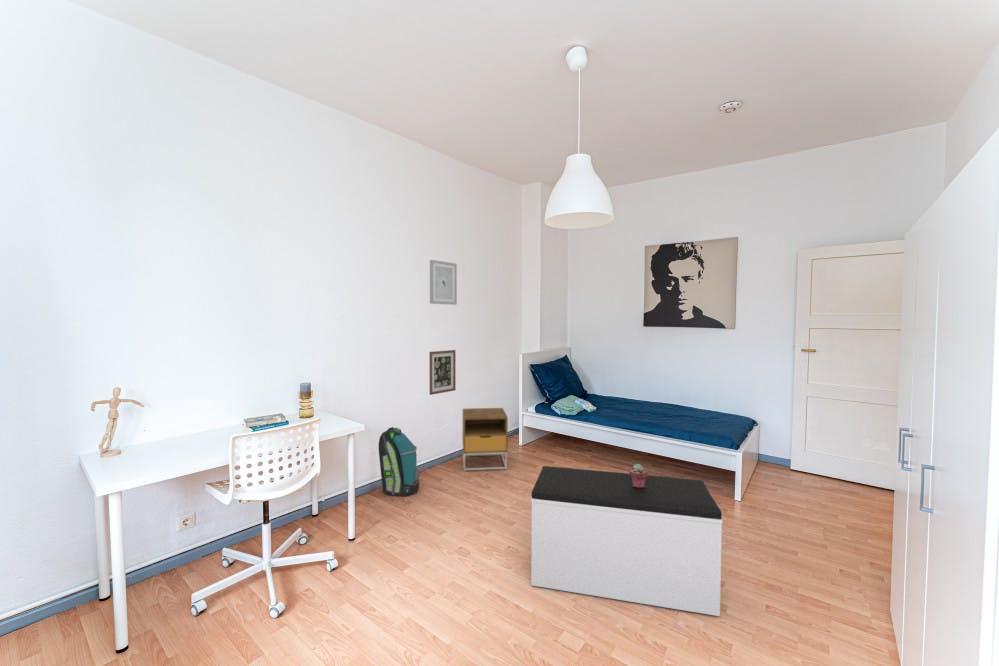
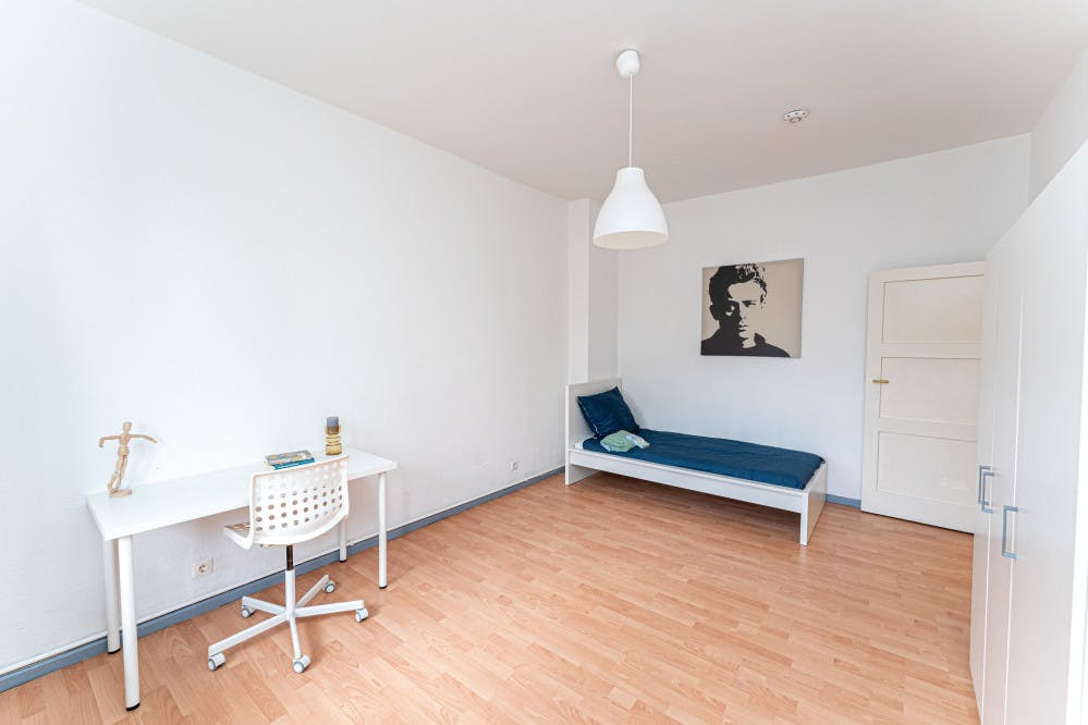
- wall art (443, 283)
- bench (620, 530)
- nightstand (484, 437)
- wall art (442, 371)
- potted succulent (638, 474)
- backpack (397, 459)
